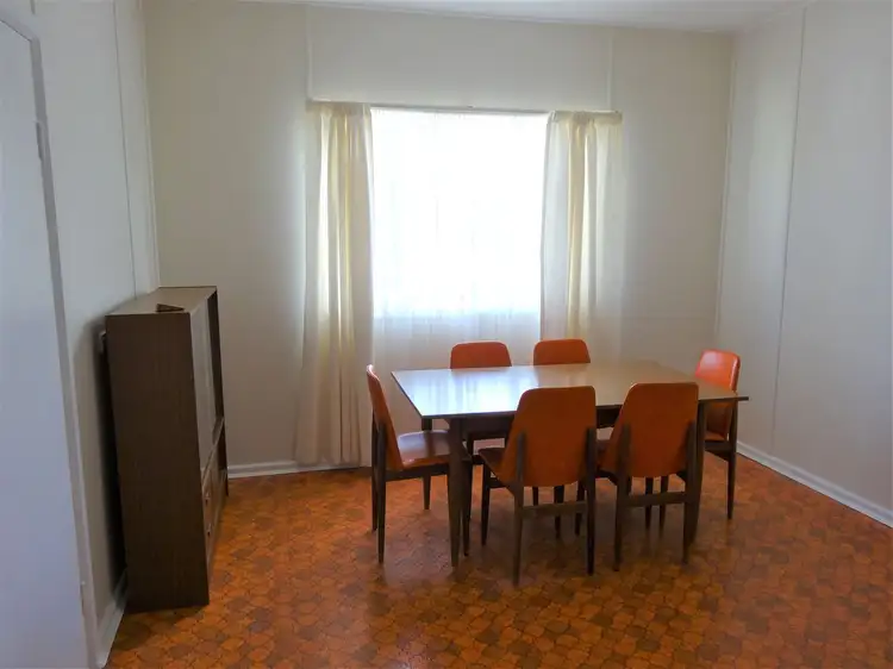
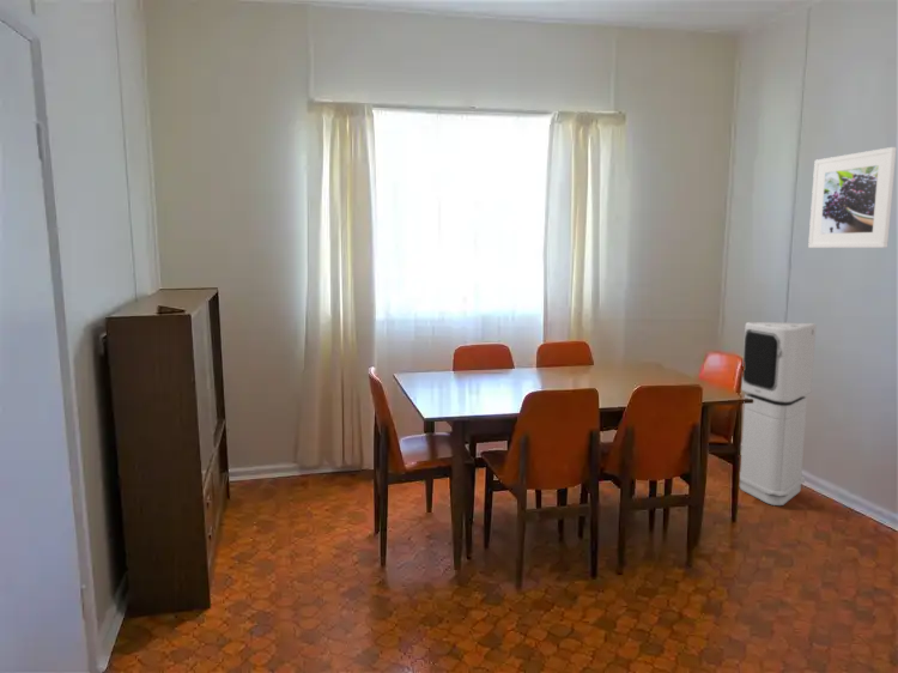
+ air purifier (782, 410)
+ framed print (848, 201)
